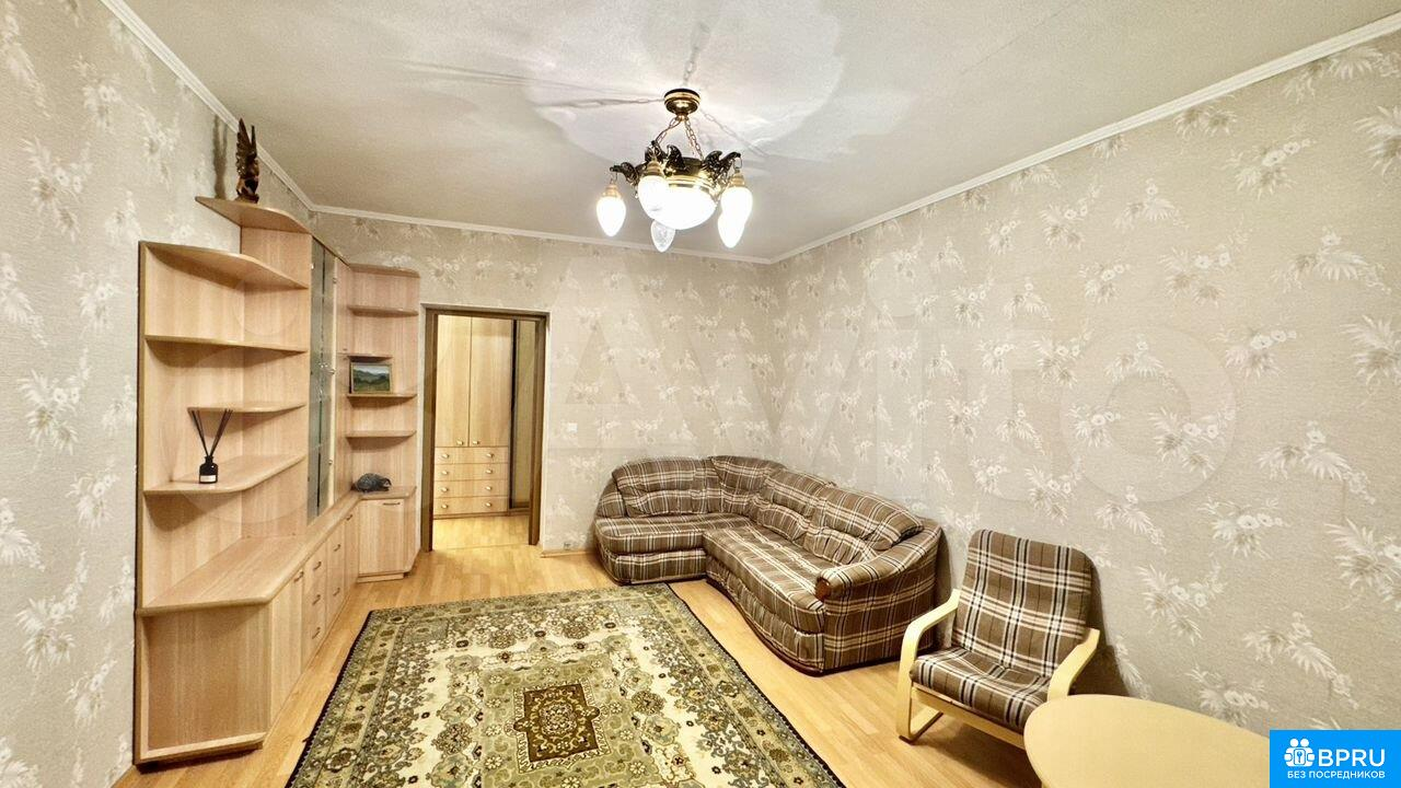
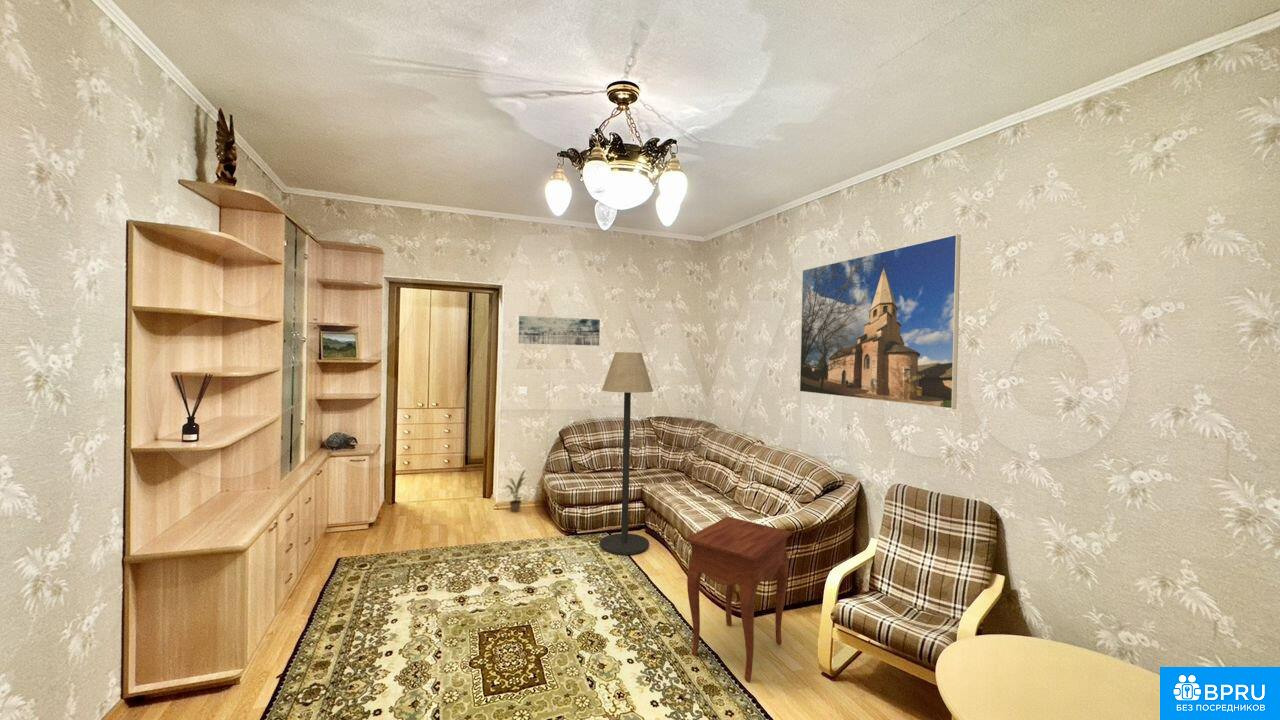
+ wall art (560, 331)
+ potted plant (517, 492)
+ floor lamp (626, 448)
+ side table (741, 592)
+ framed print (865, 327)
